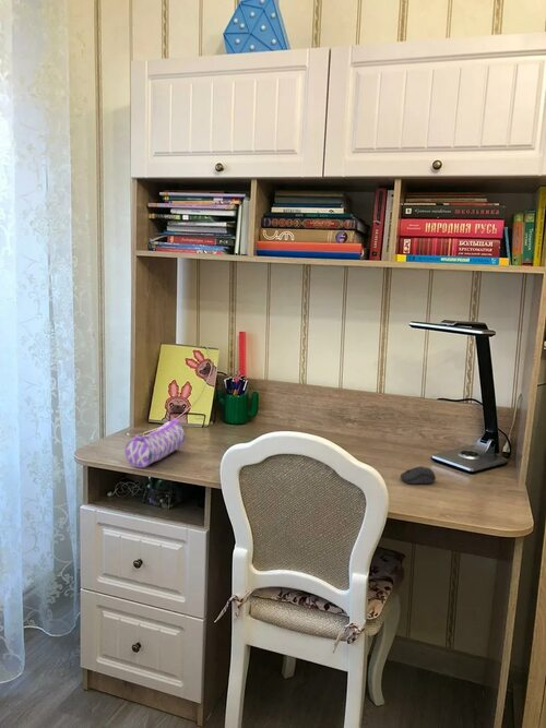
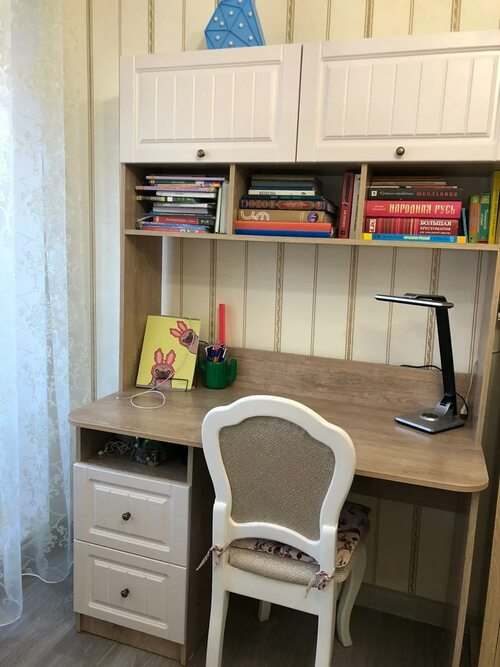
- pencil case (155, 442)
- computer mouse (418, 474)
